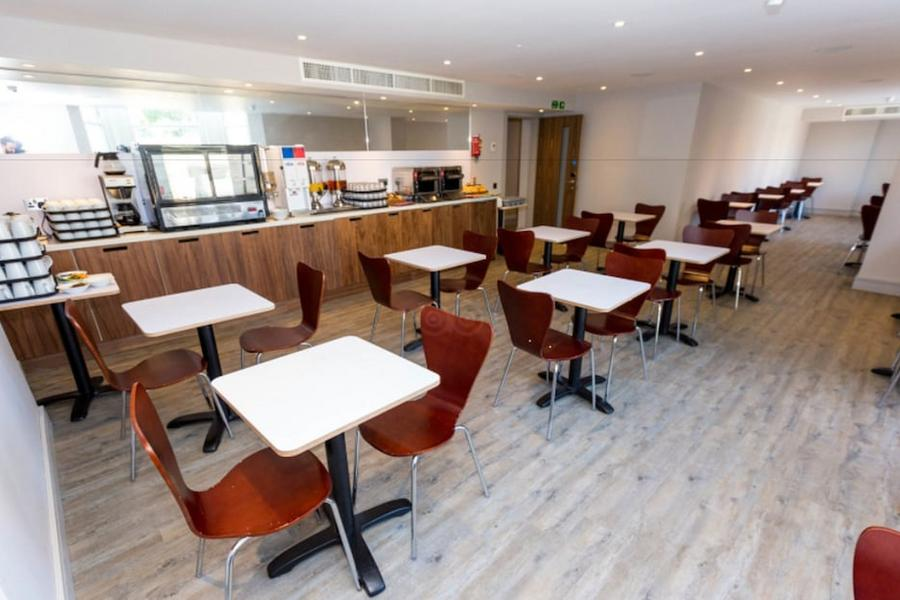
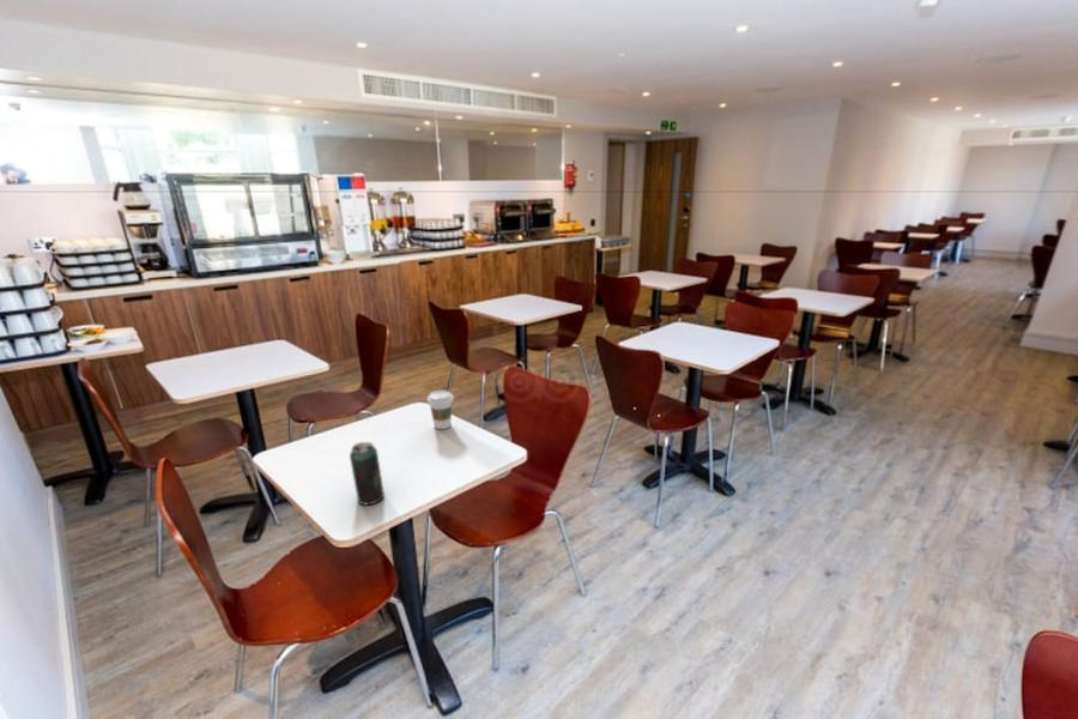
+ coffee cup (441, 410)
+ beverage can (367, 472)
